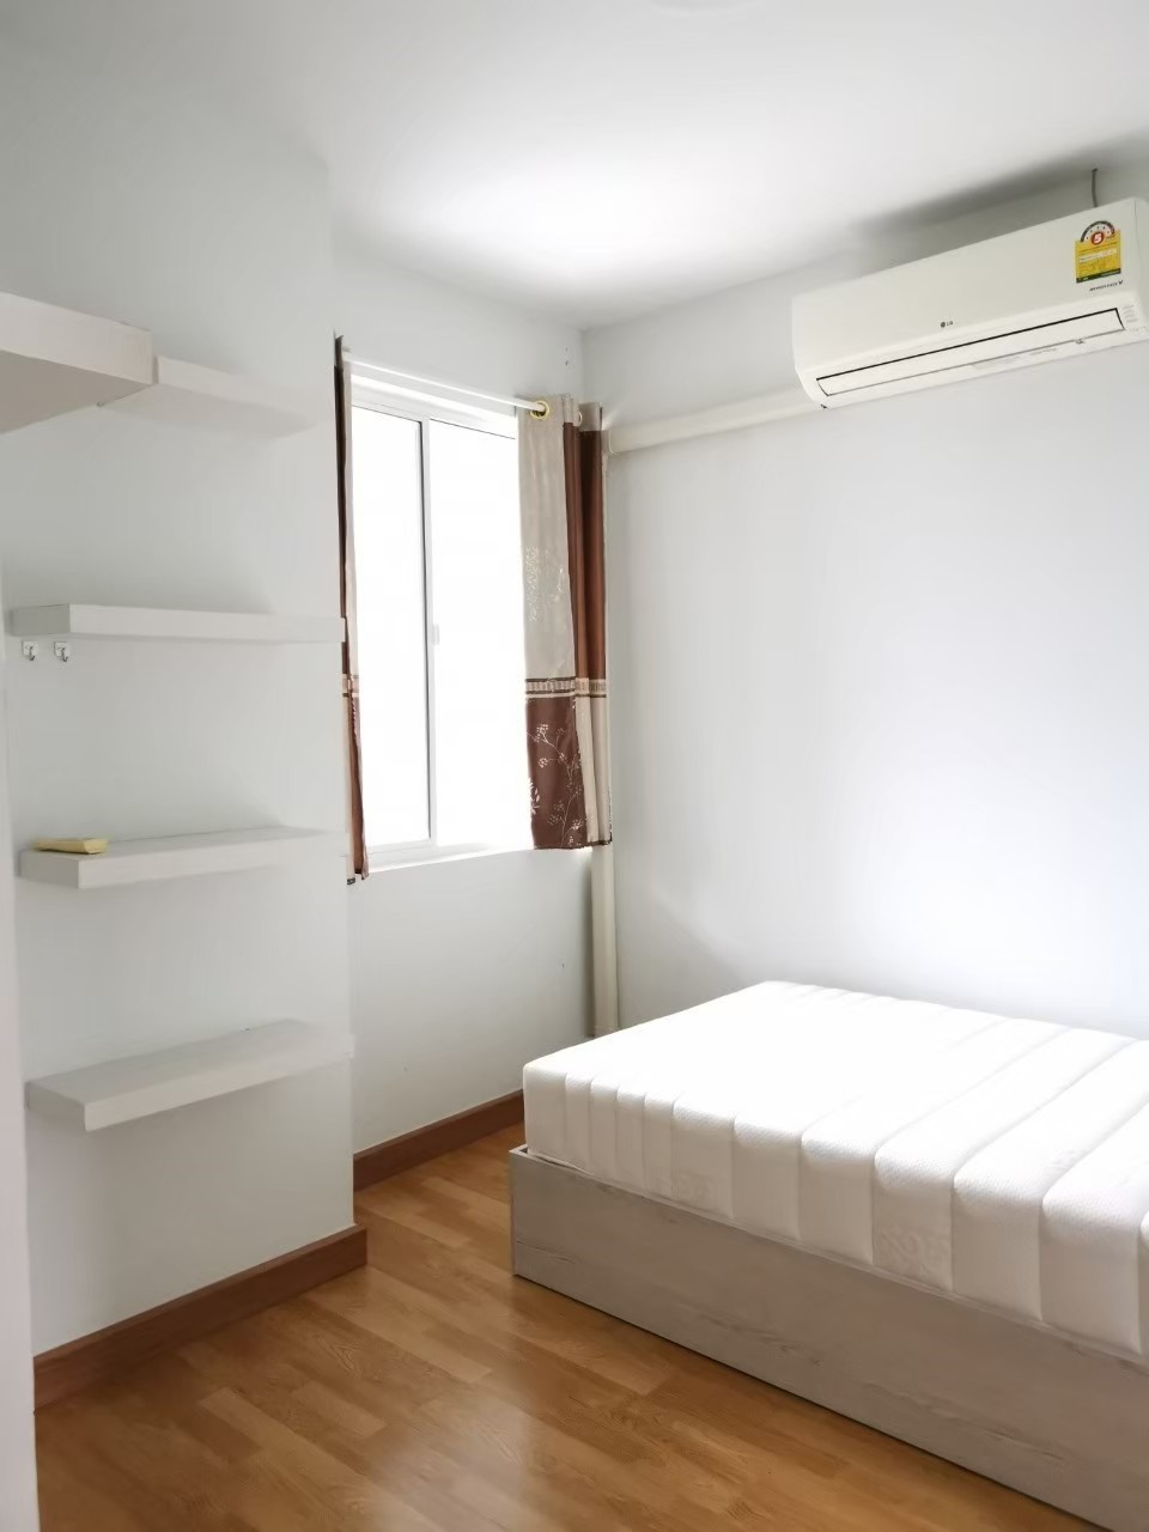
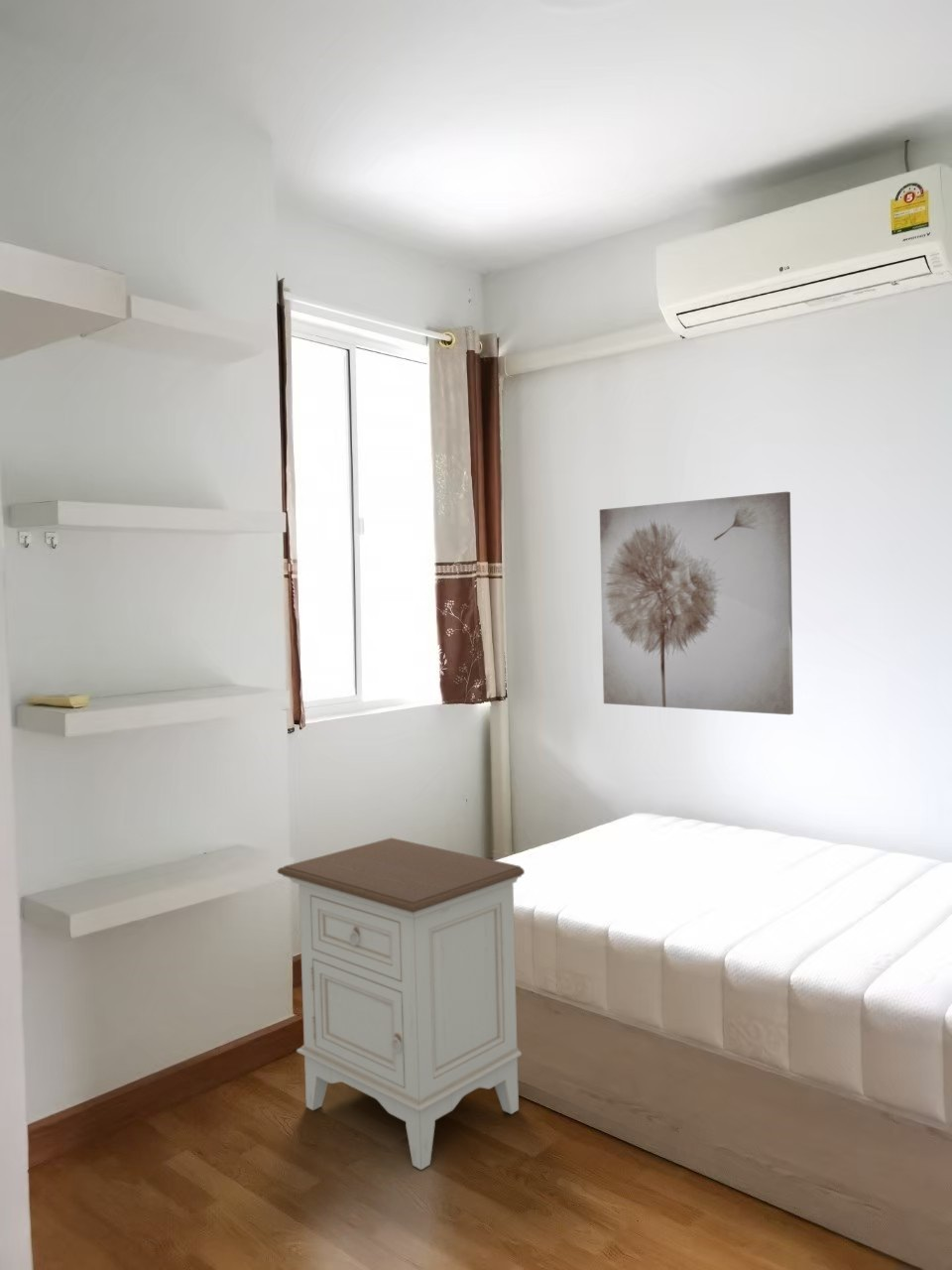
+ nightstand (402, 989)
+ wall art (690, 605)
